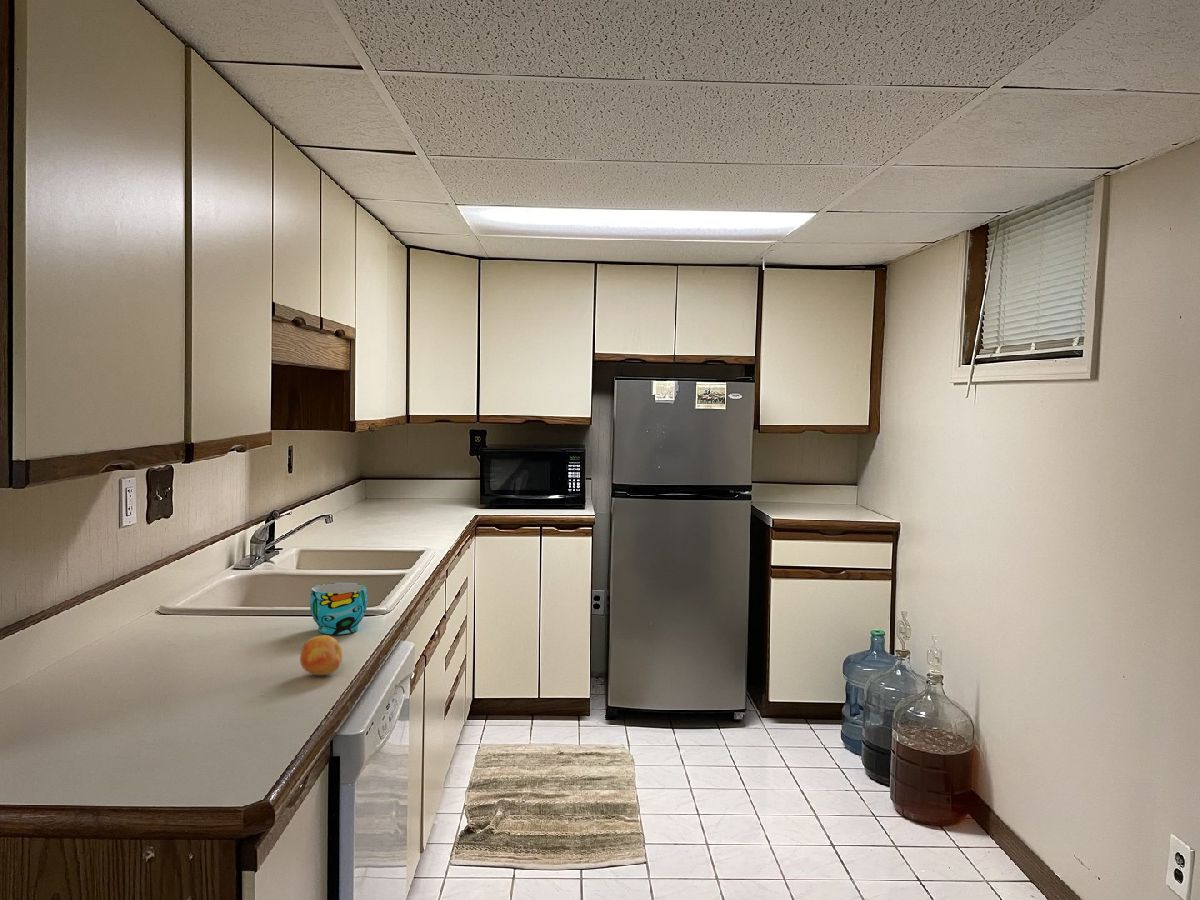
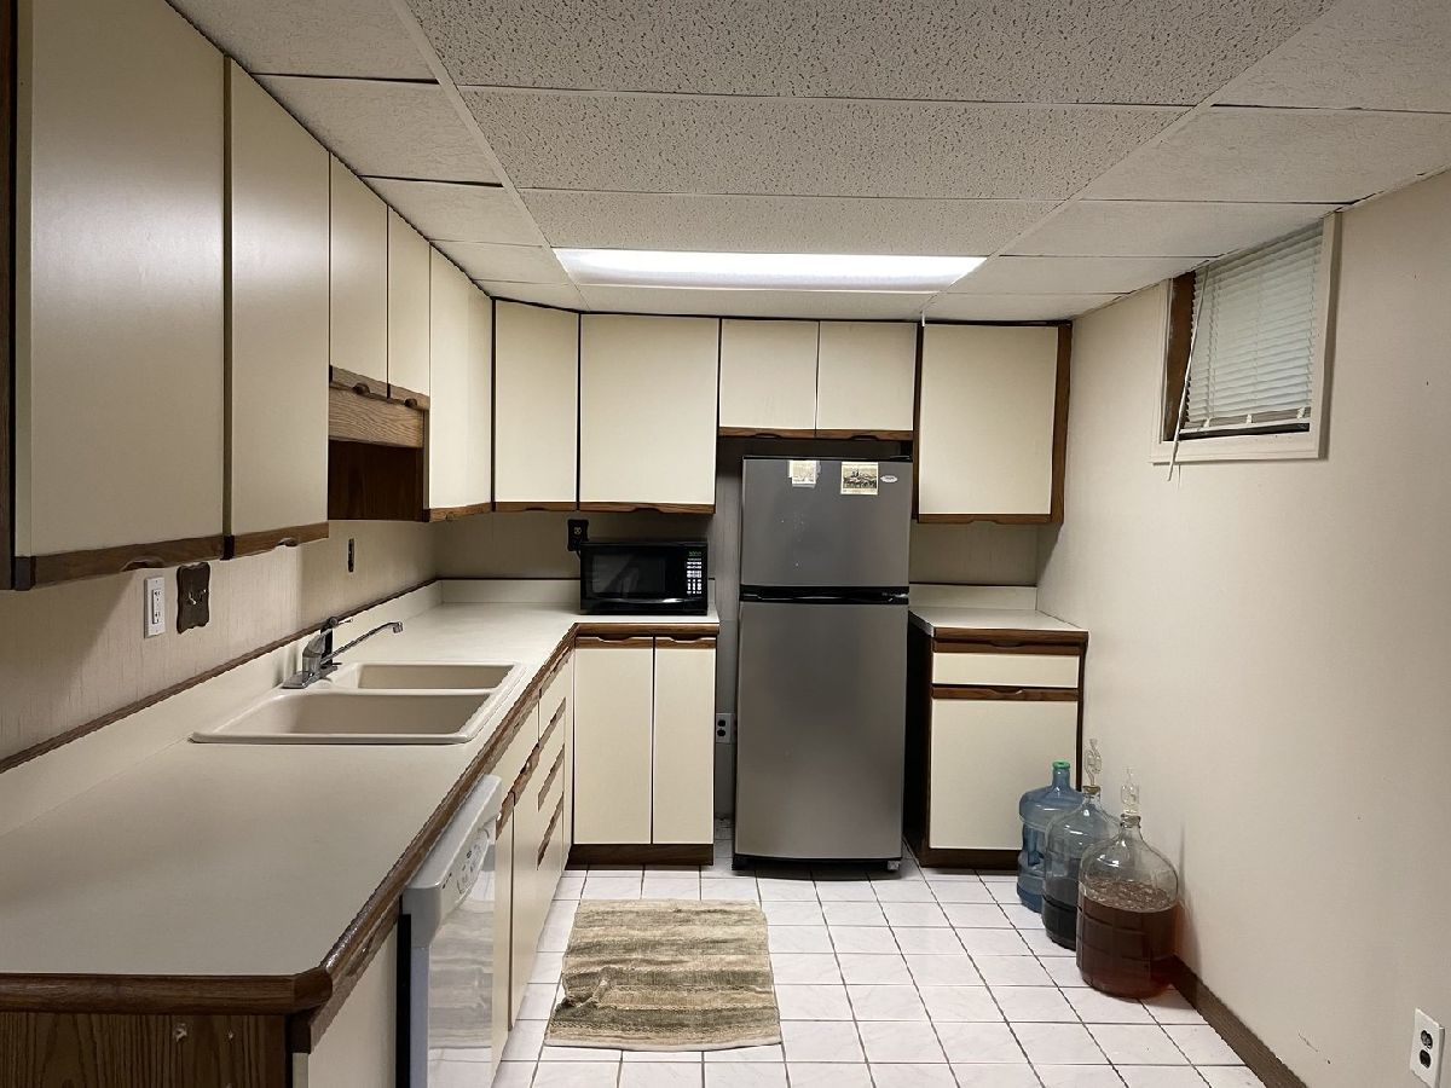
- cup (338, 608)
- fruit (321, 654)
